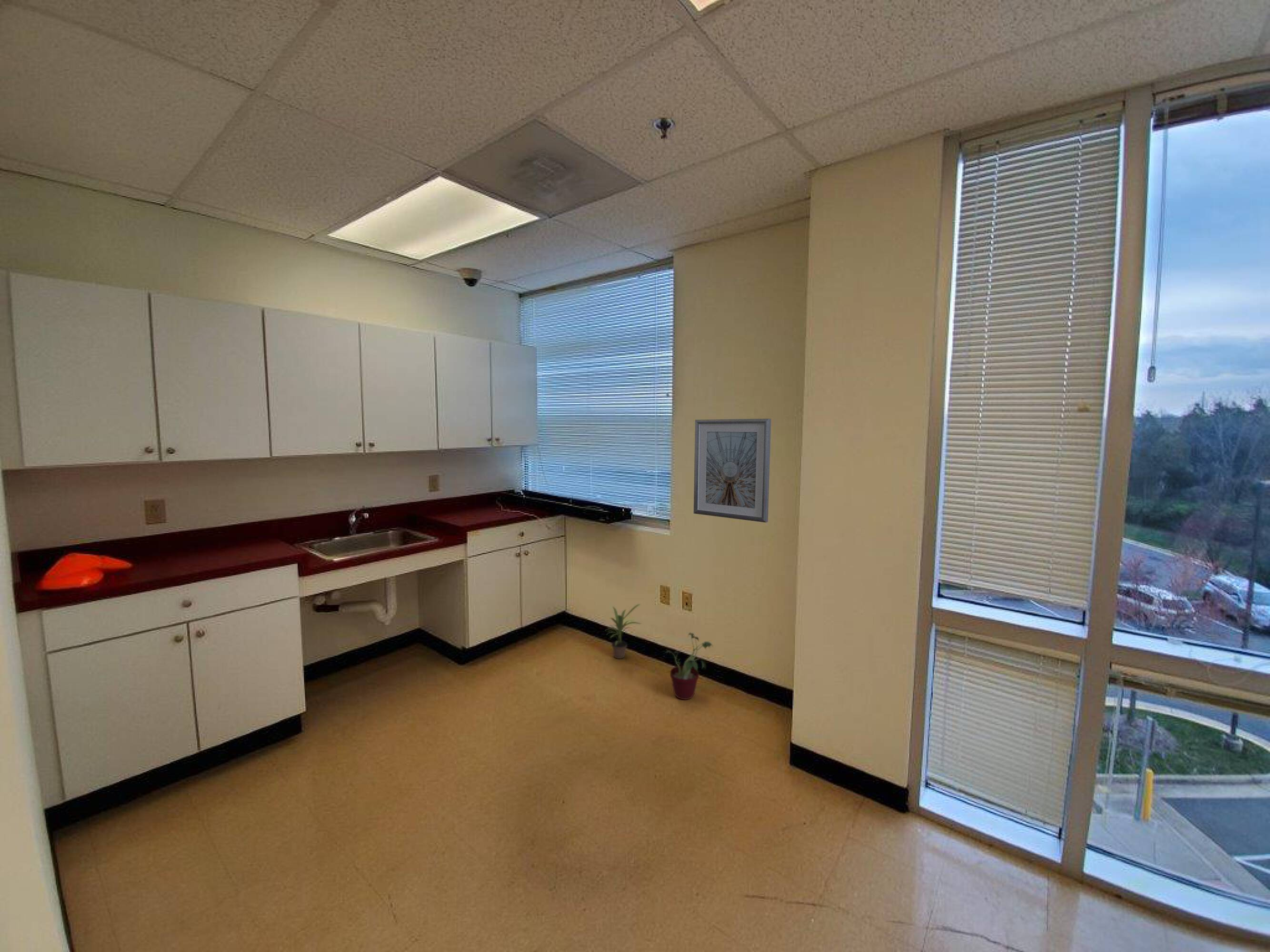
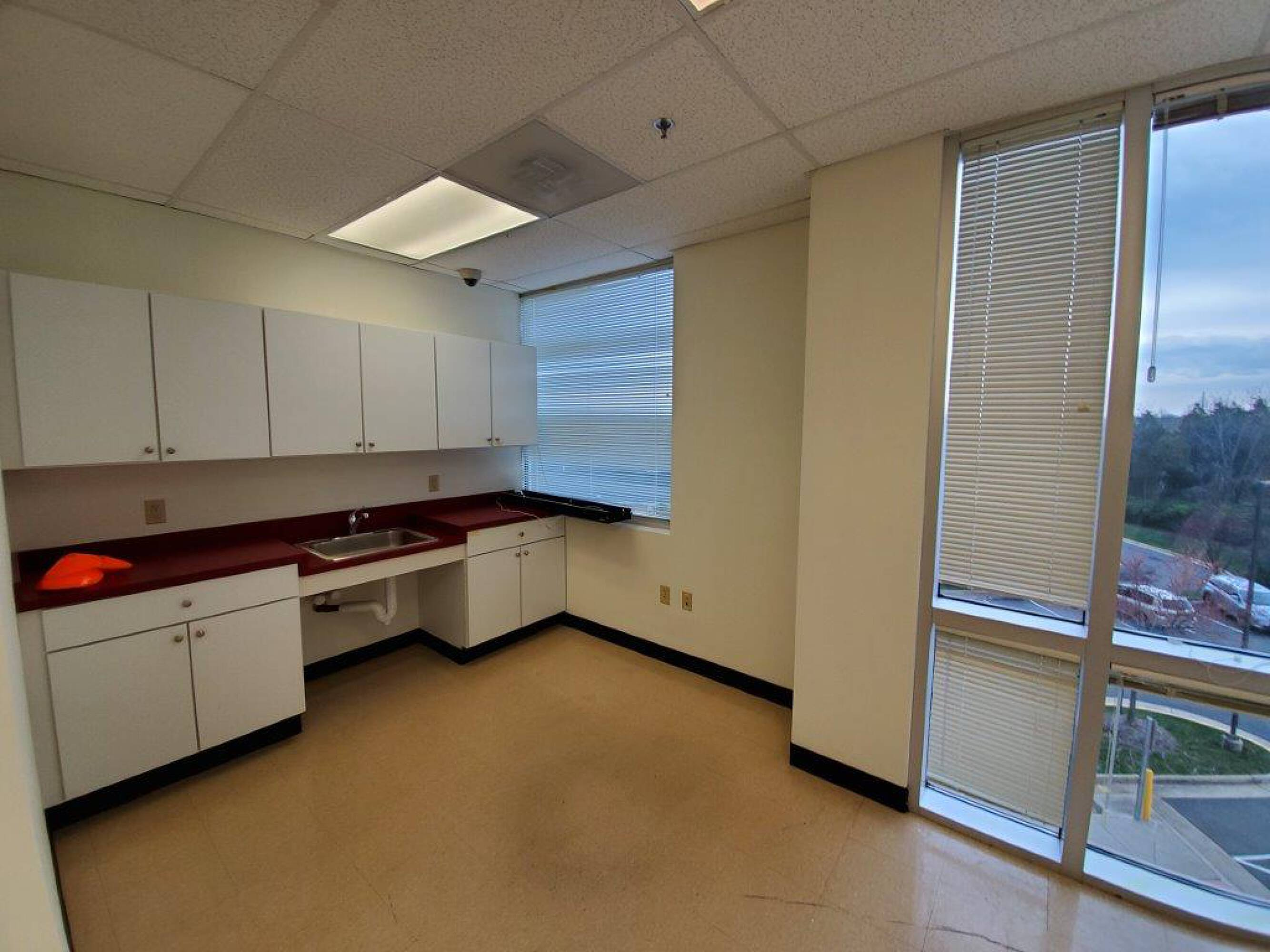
- potted plant (620, 632)
- potted plant (692, 661)
- picture frame (730, 468)
